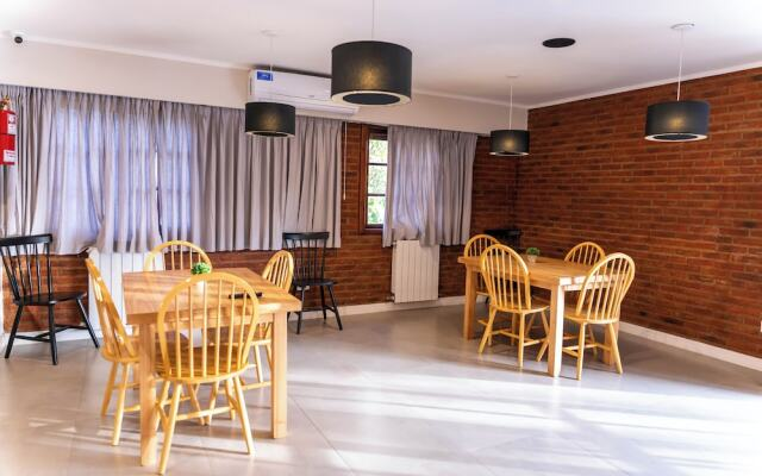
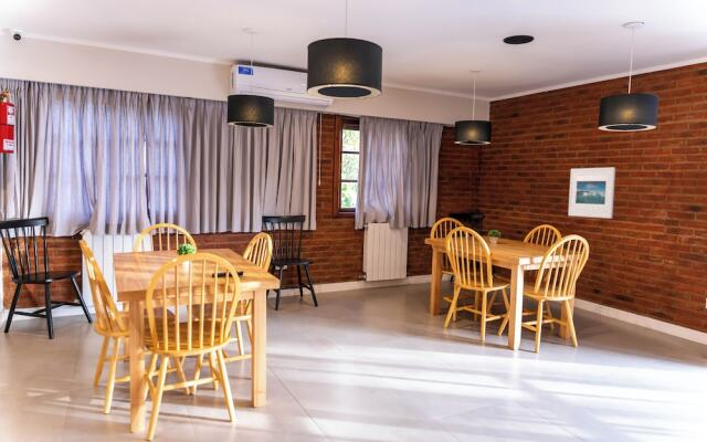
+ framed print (590, 192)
